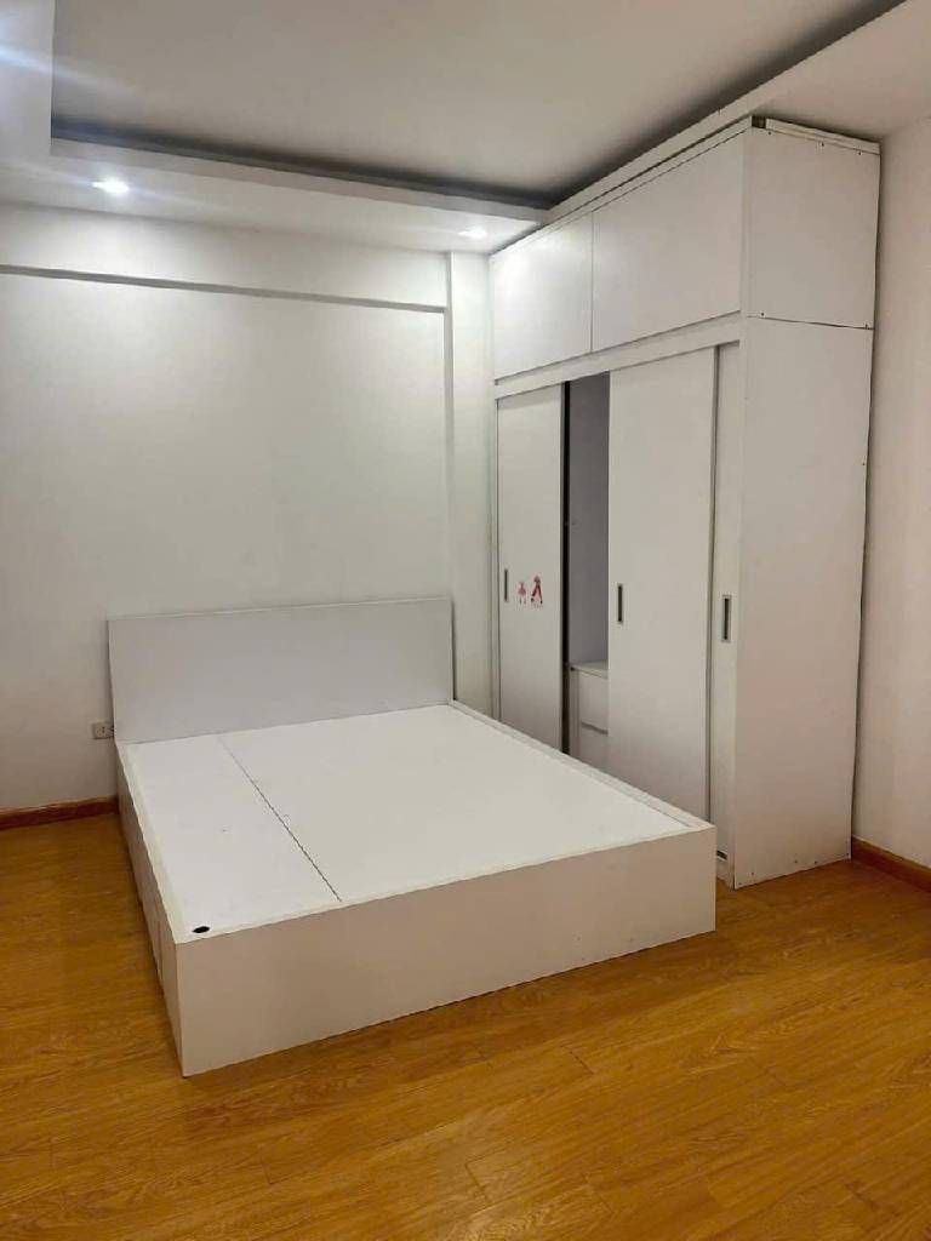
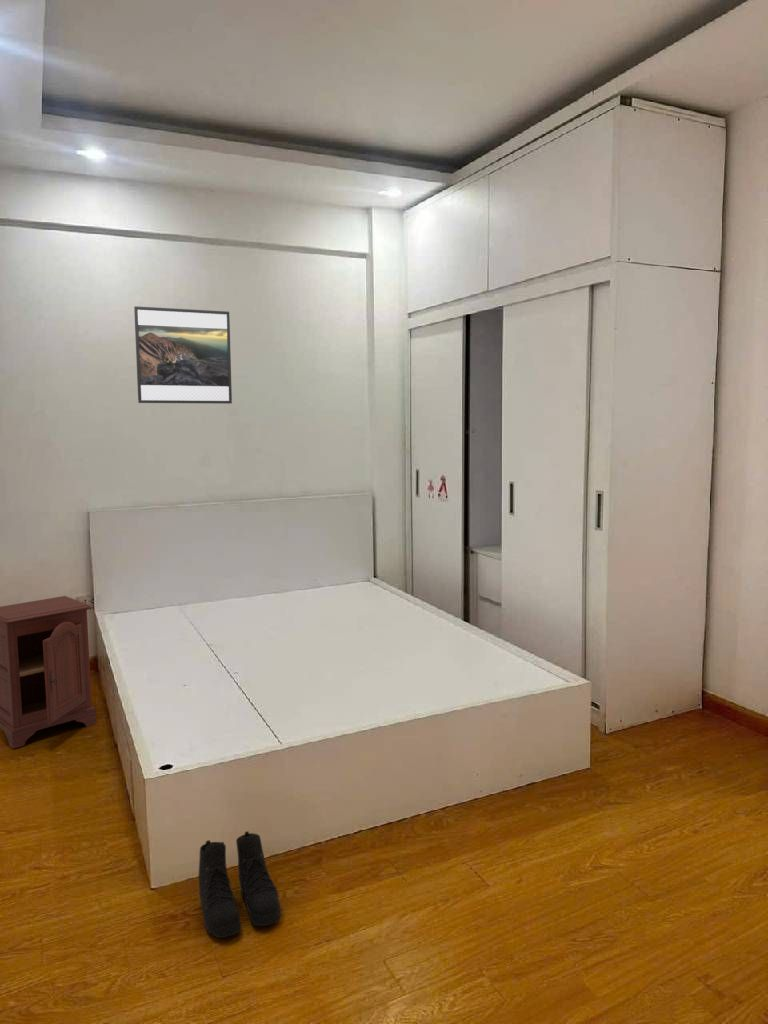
+ boots (239, 877)
+ nightstand (48, 672)
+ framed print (184, 356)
